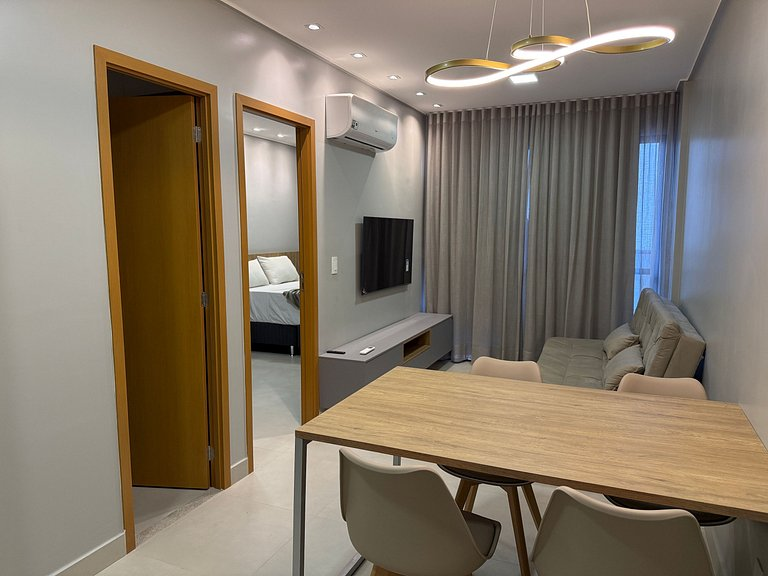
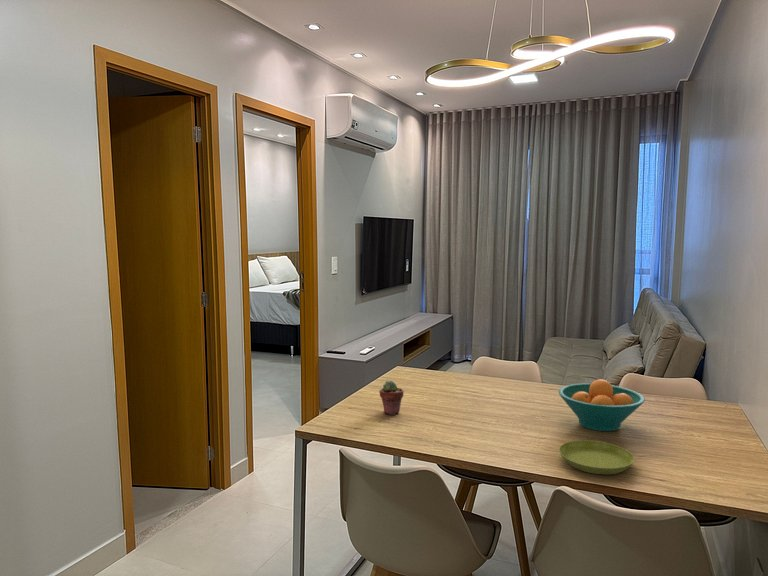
+ potted succulent (391, 396)
+ fruit bowl (600, 402)
+ saucer (595, 458)
